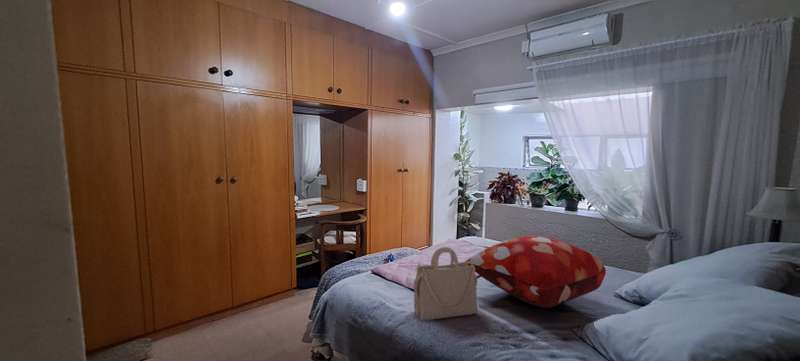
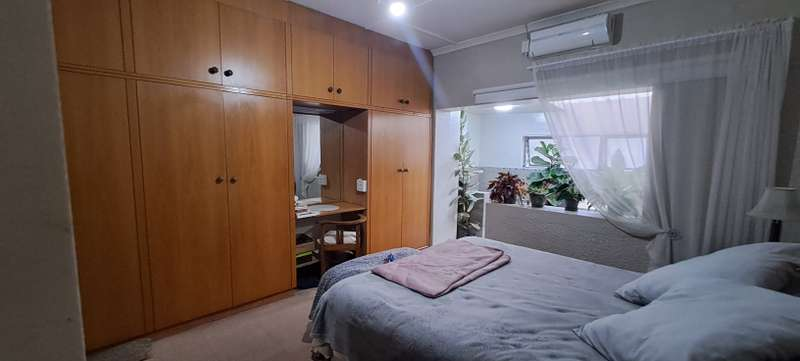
- decorative pillow (534, 266)
- handbag (446, 279)
